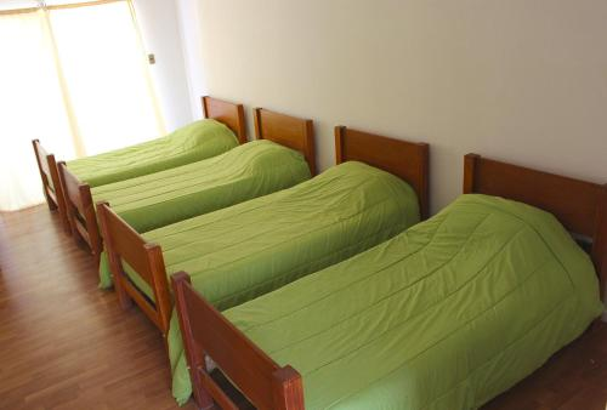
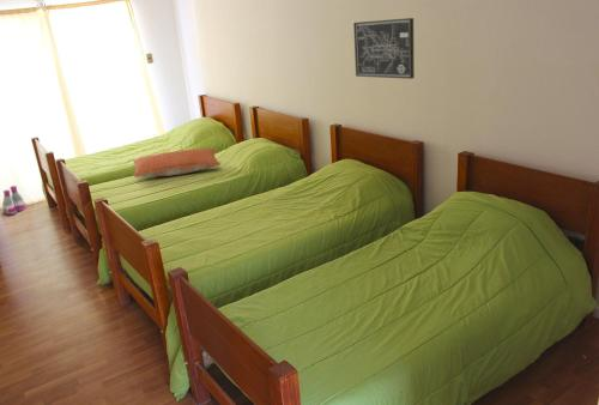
+ pillow (176, 162)
+ wall art (382, 49)
+ boots (12, 199)
